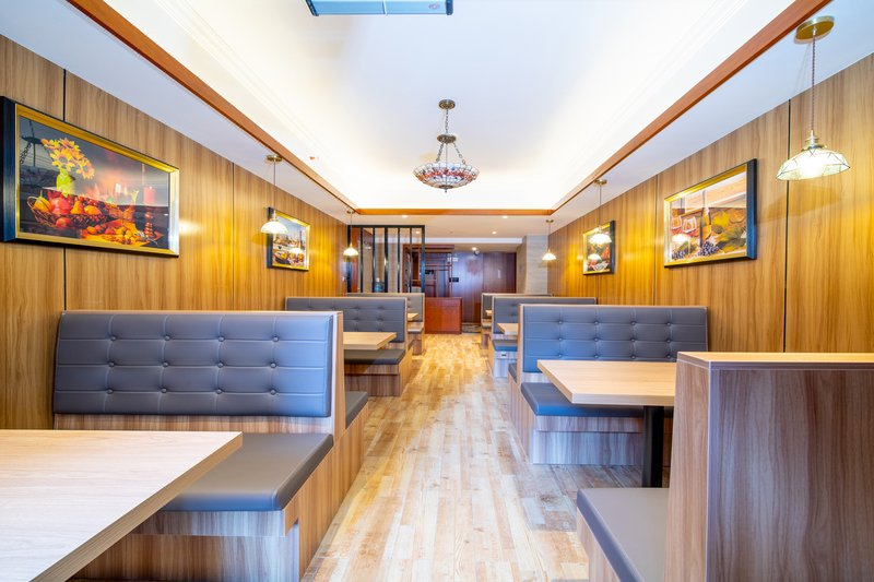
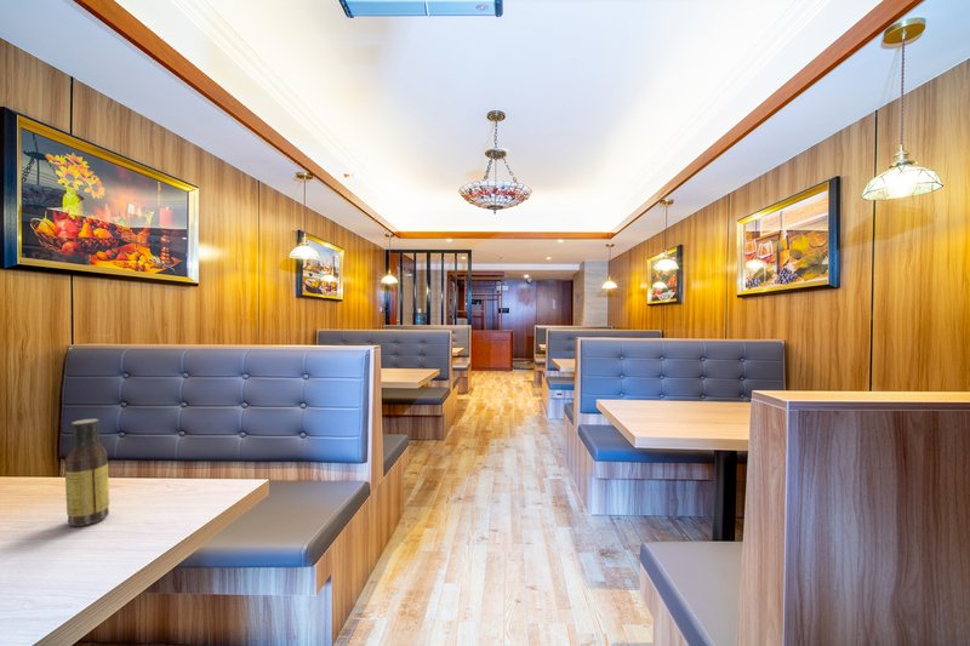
+ sauce bottle (87, 470)
